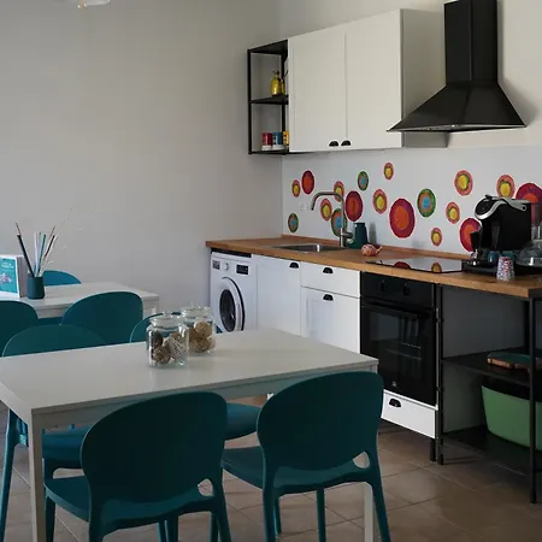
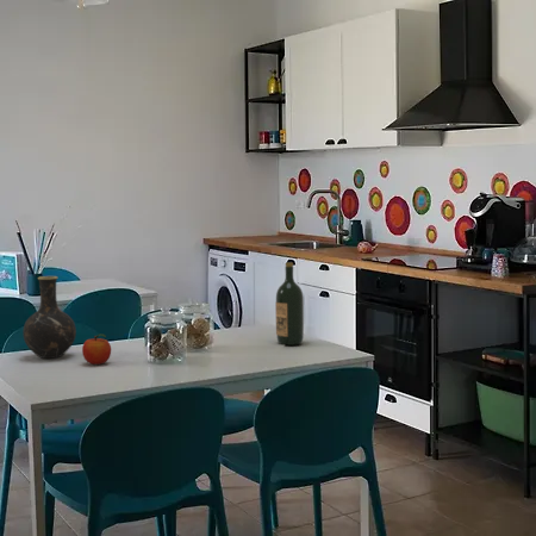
+ vase (49, 317)
+ fruit (96, 348)
+ wine bottle (289, 303)
